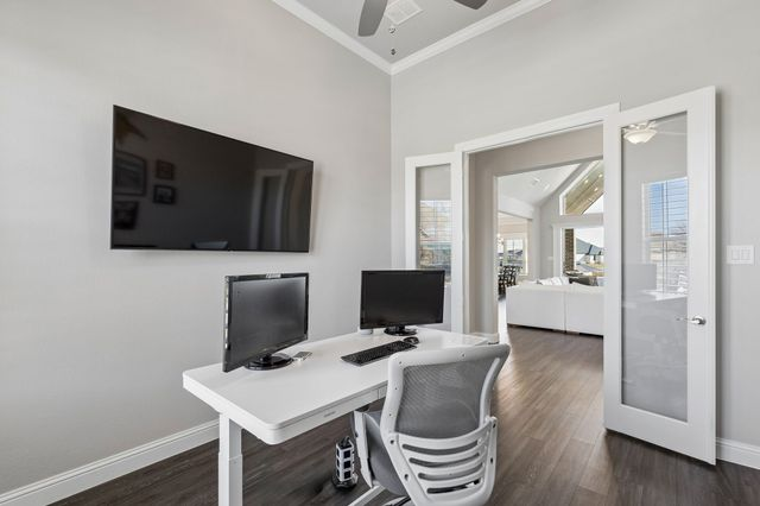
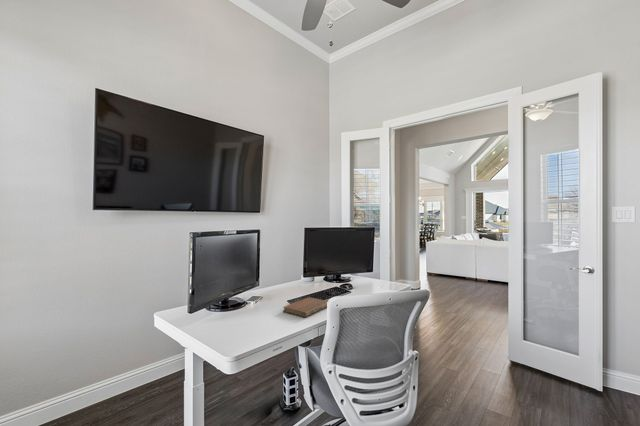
+ notebook (307, 306)
